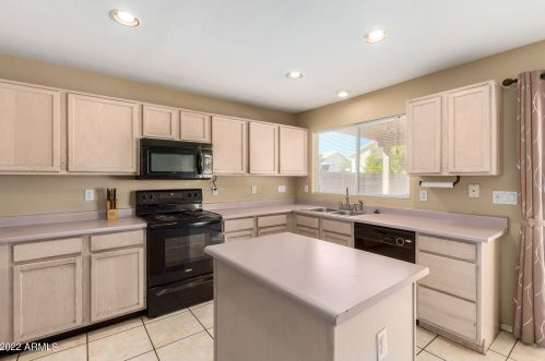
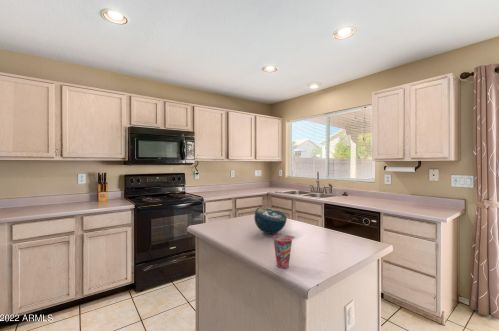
+ cup (283, 251)
+ bowl (270, 221)
